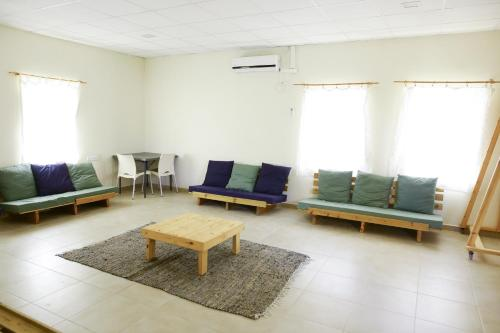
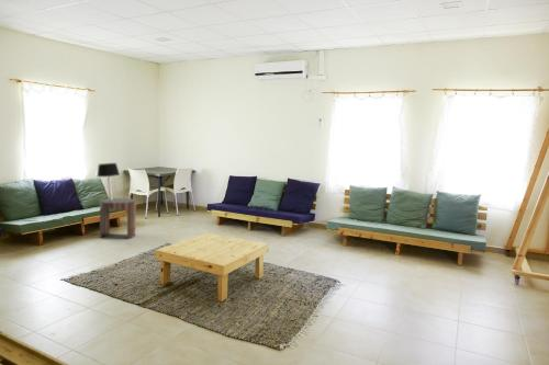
+ side table (109, 218)
+ table lamp (110, 182)
